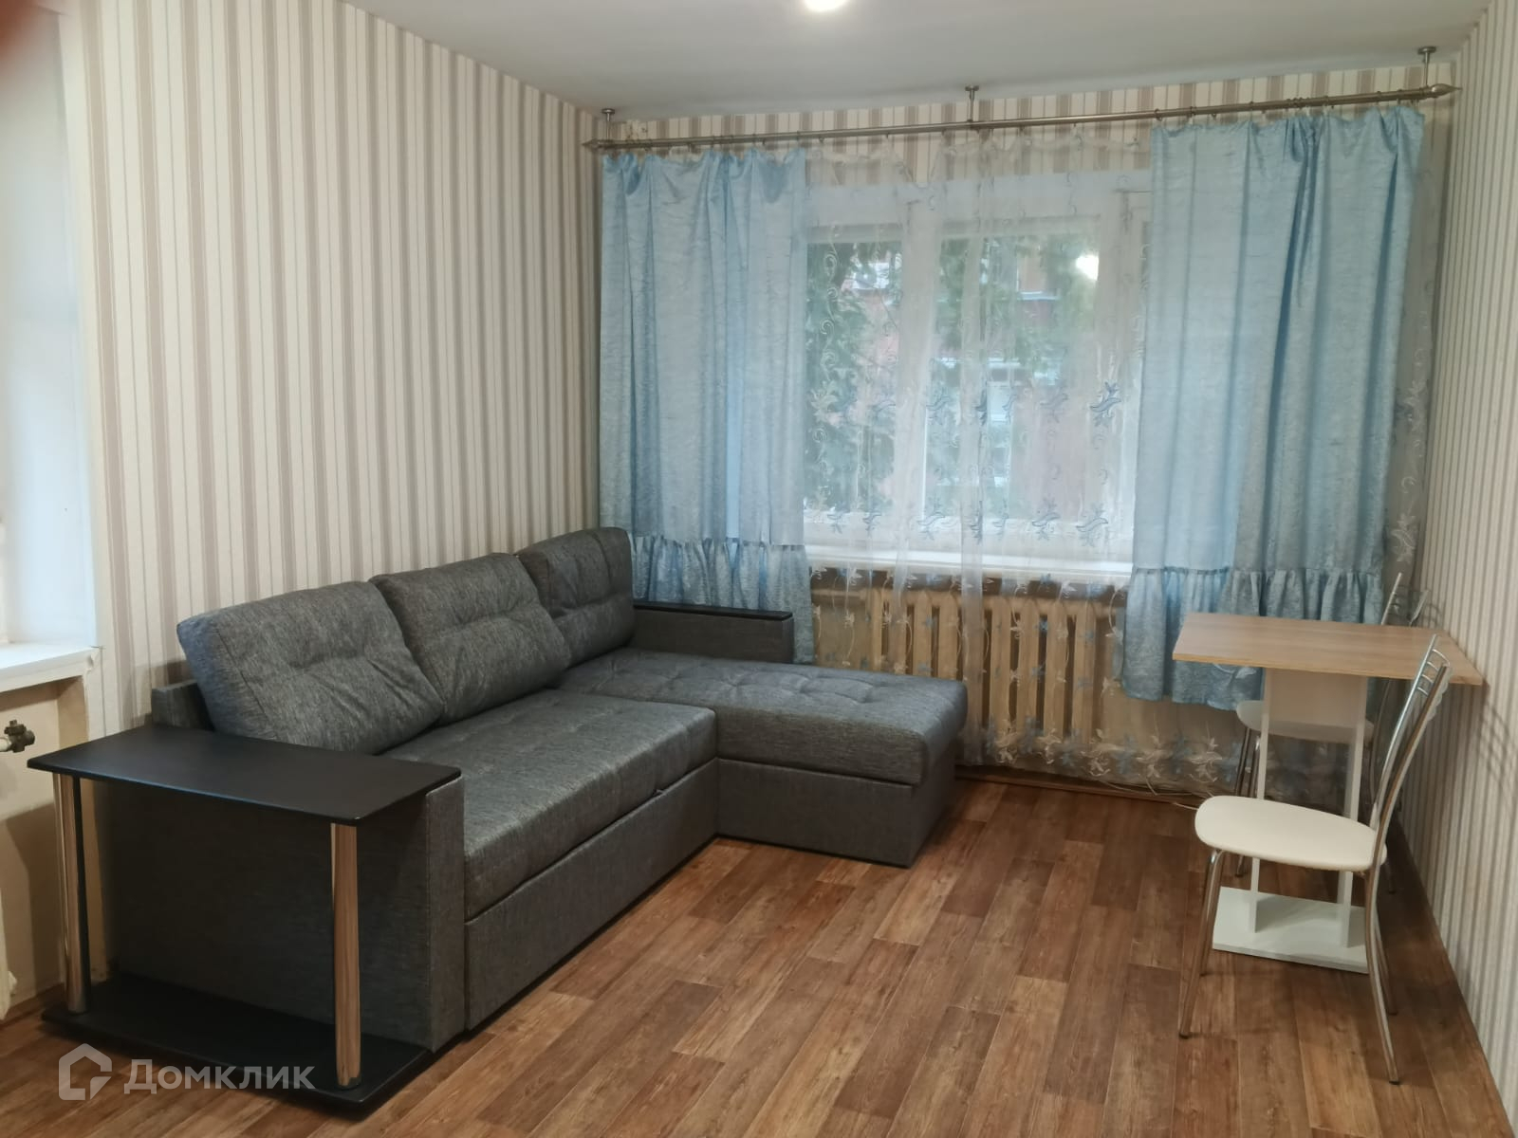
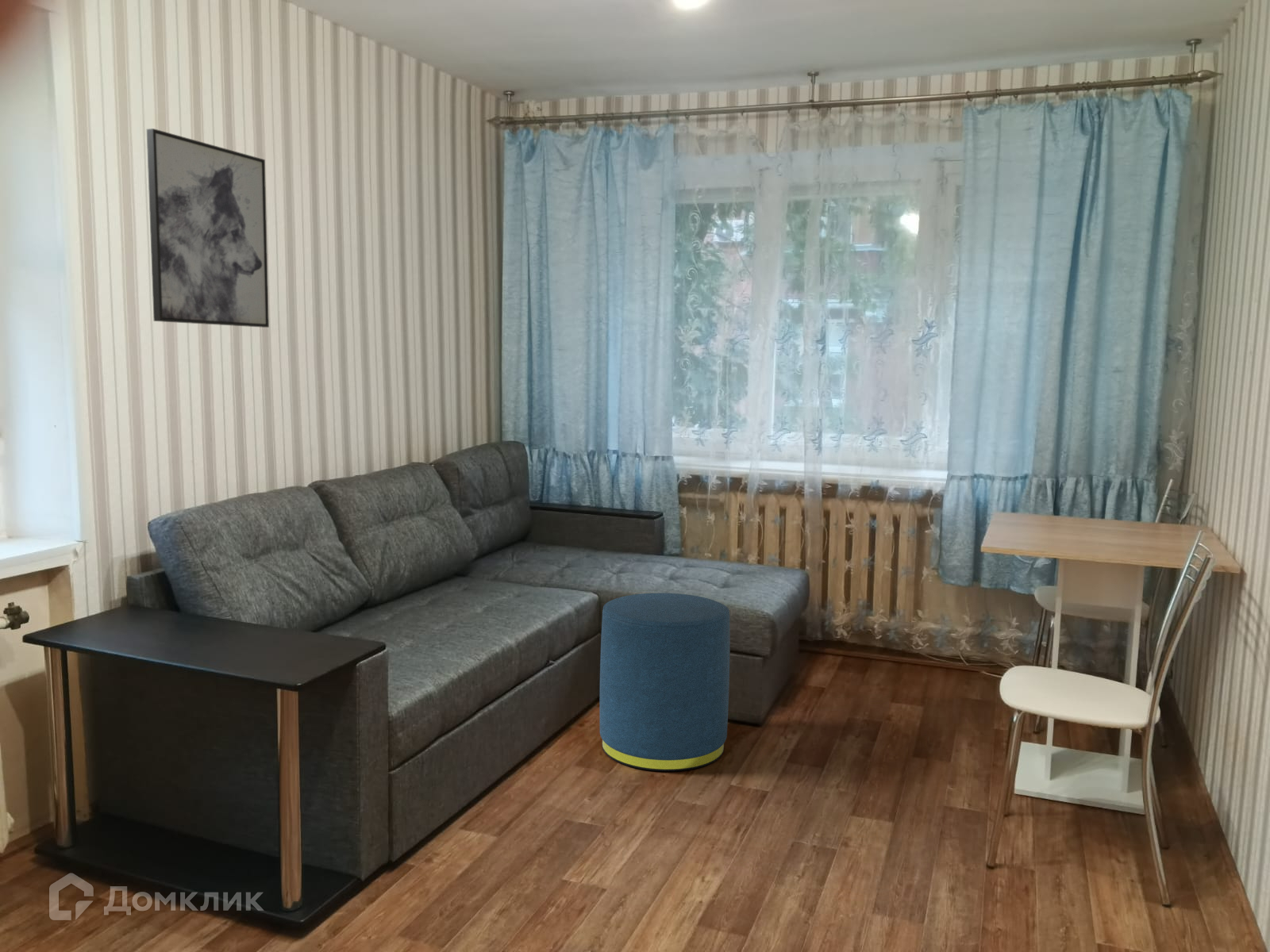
+ ottoman (664, 676)
+ wall art (212, 236)
